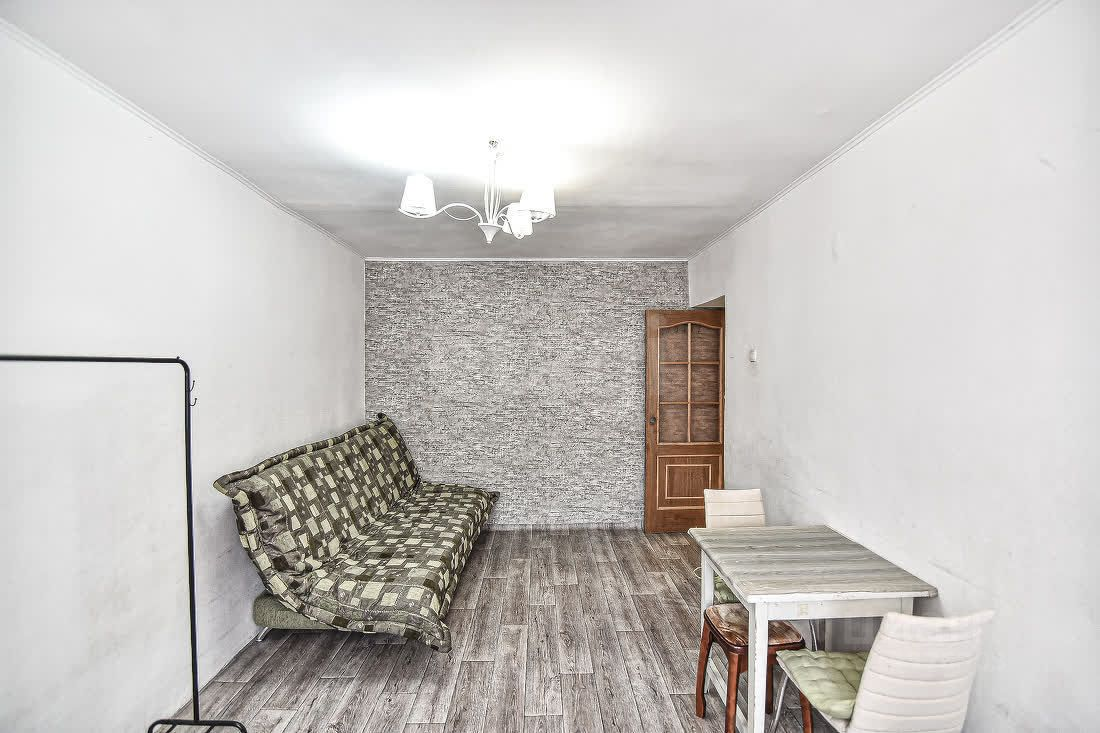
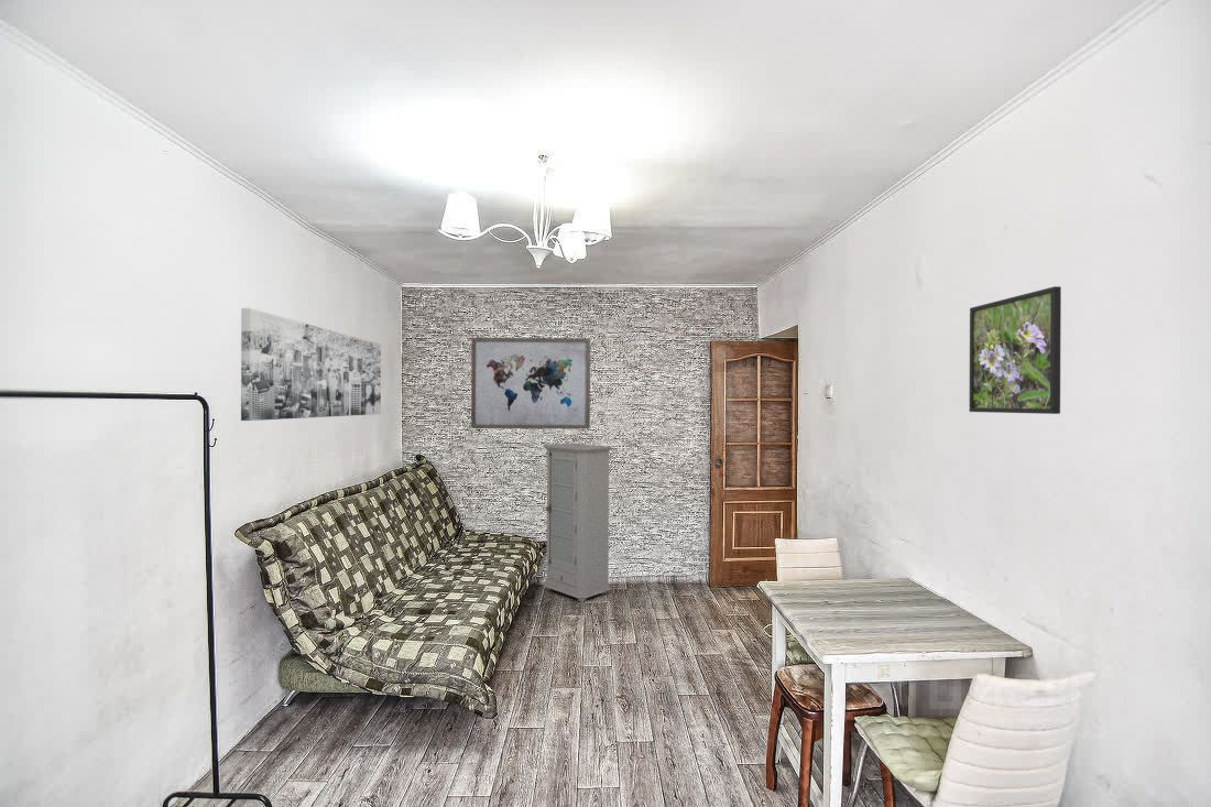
+ wall art (531, 383)
+ wall art (327, 373)
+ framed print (1010, 355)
+ cabinet (577, 517)
